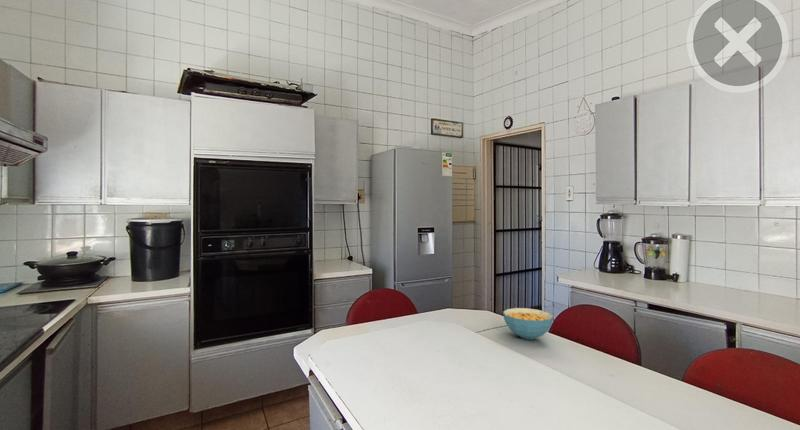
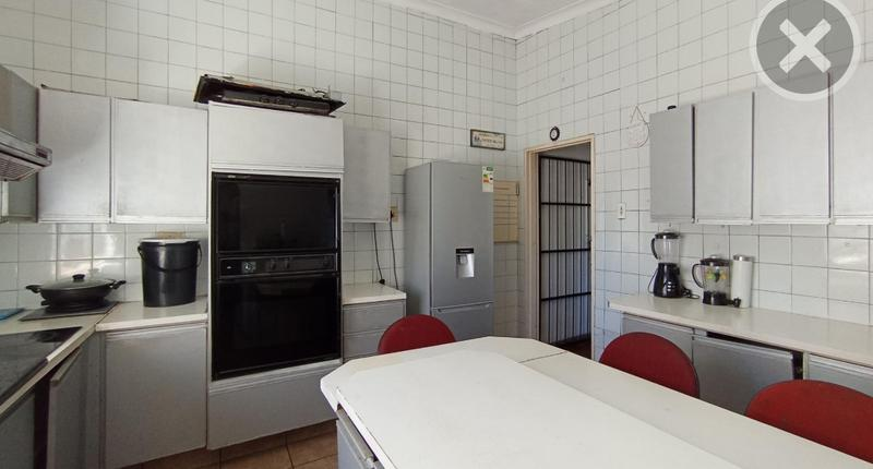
- cereal bowl (527, 325)
